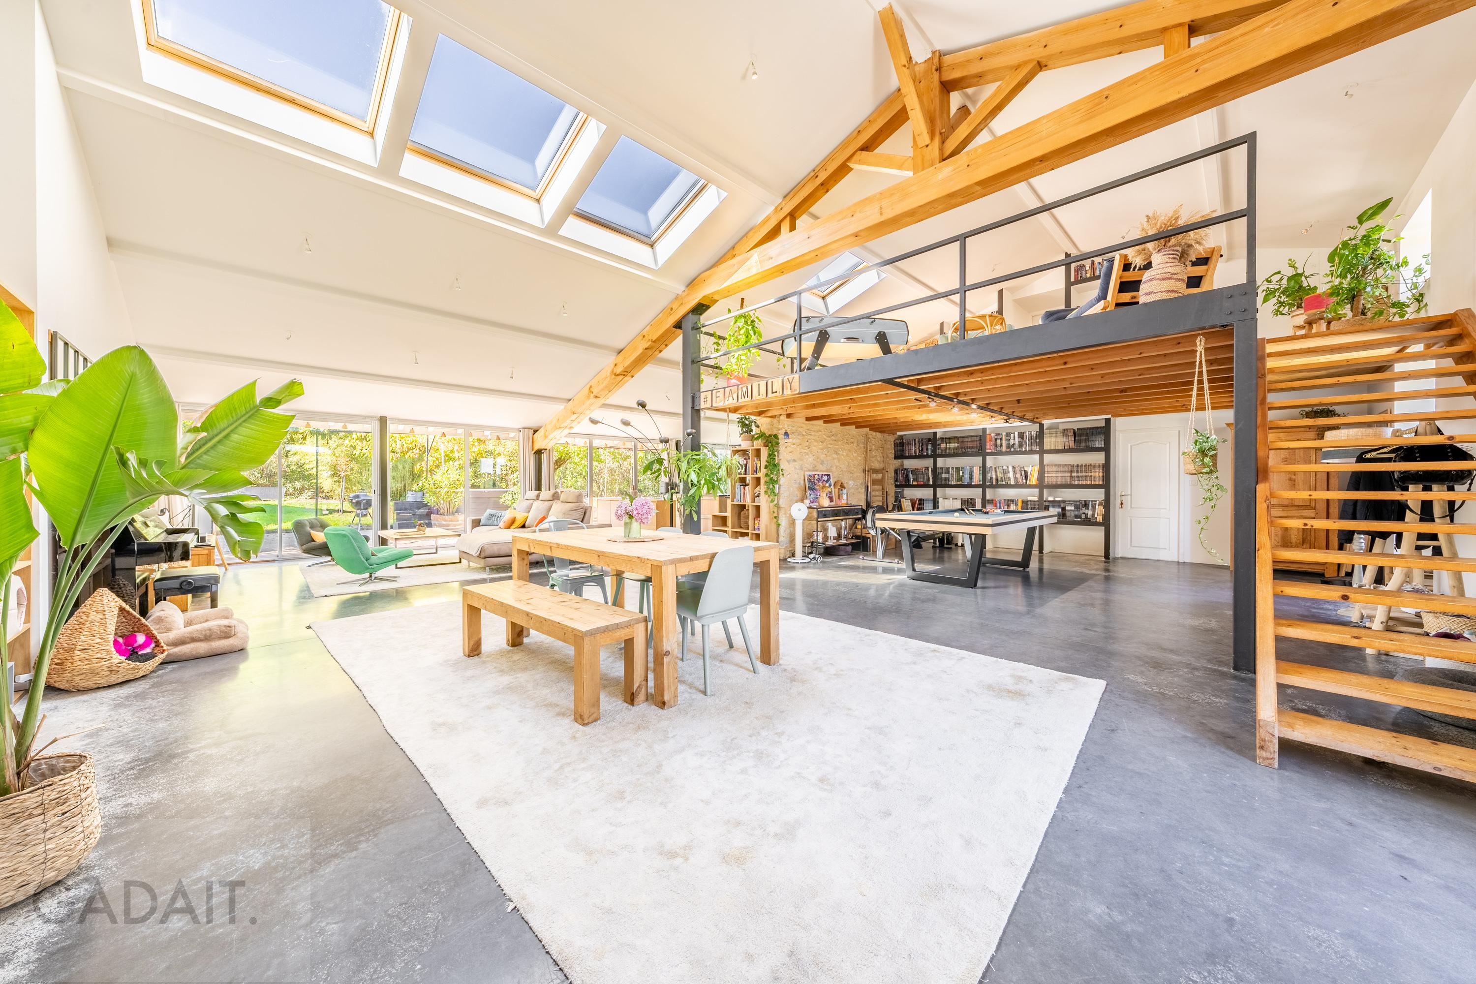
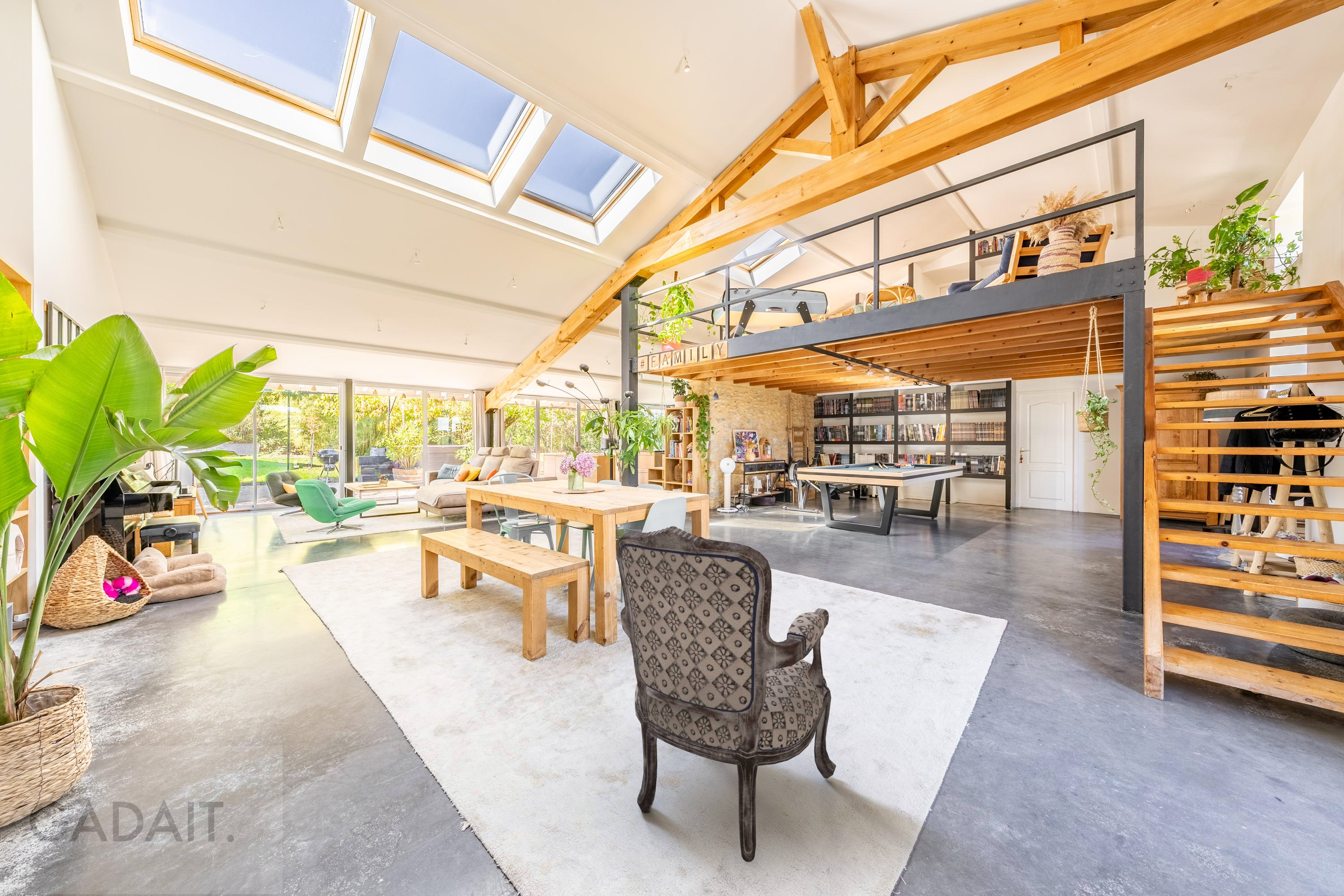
+ armchair (717, 655)
